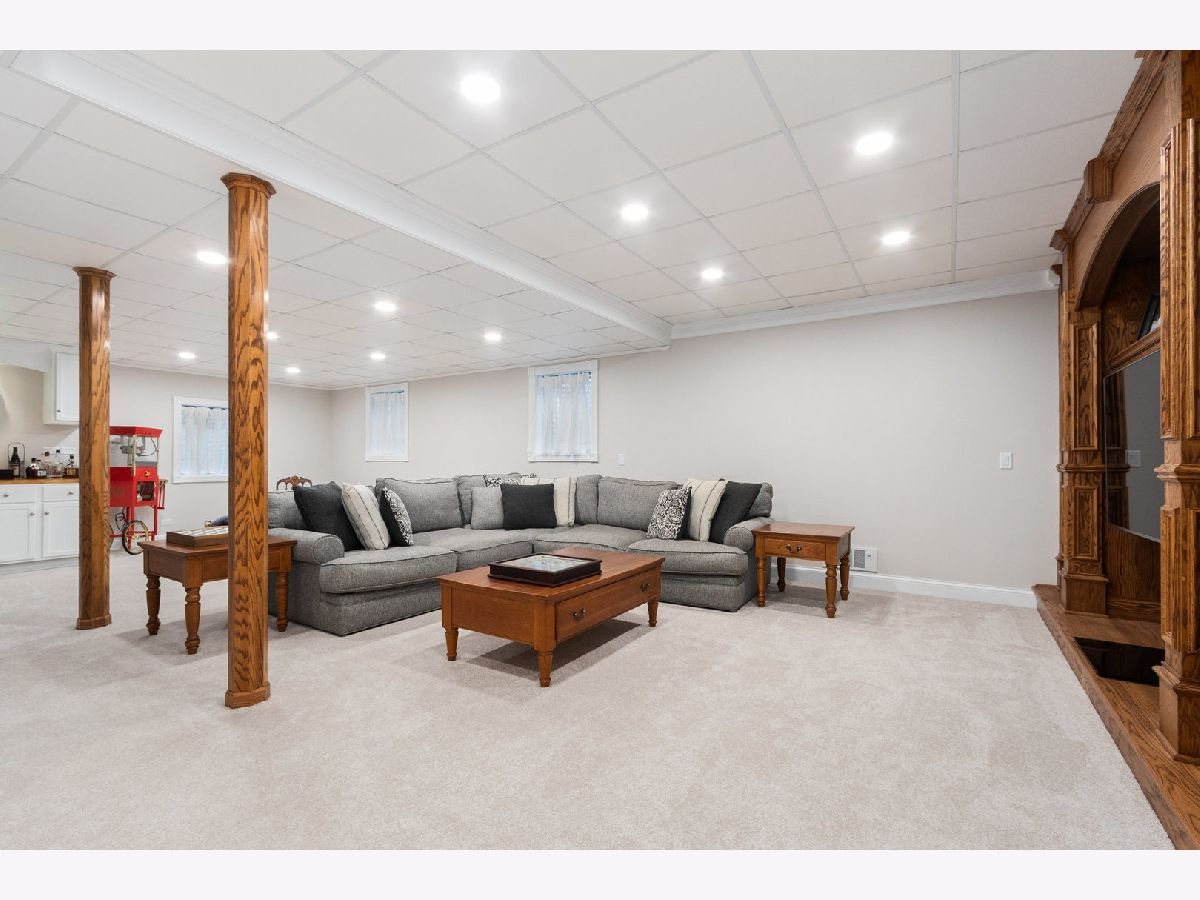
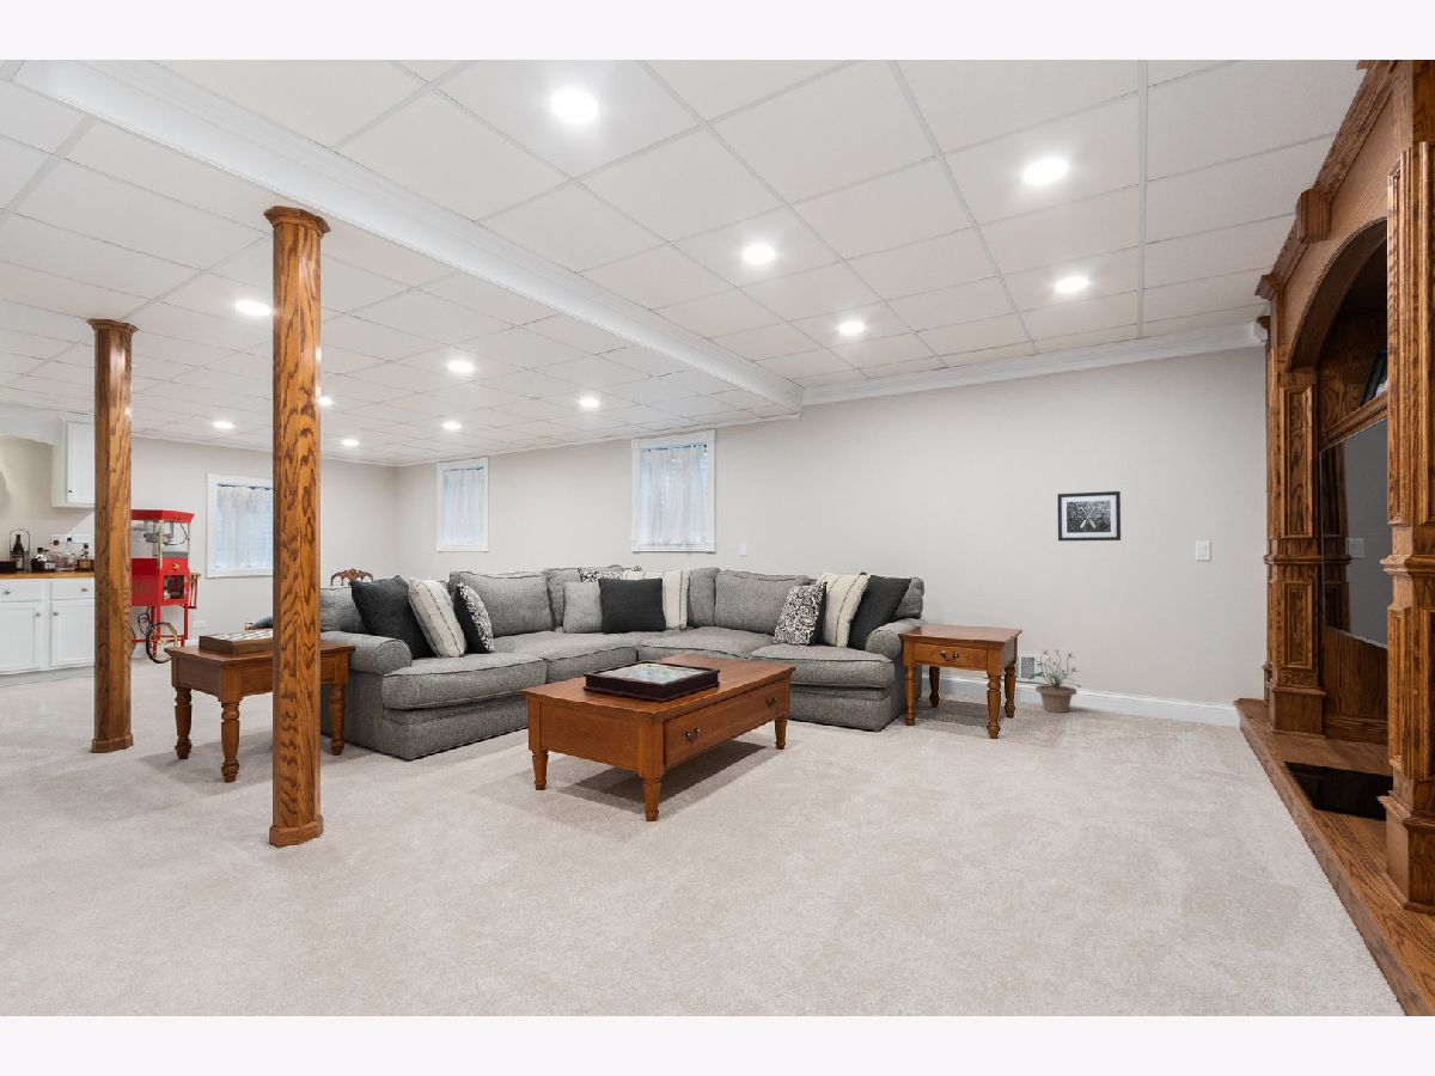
+ wall art (1088, 516)
+ potted plant (1055, 679)
